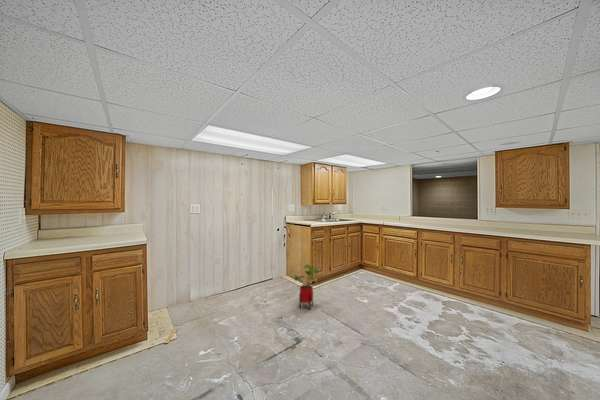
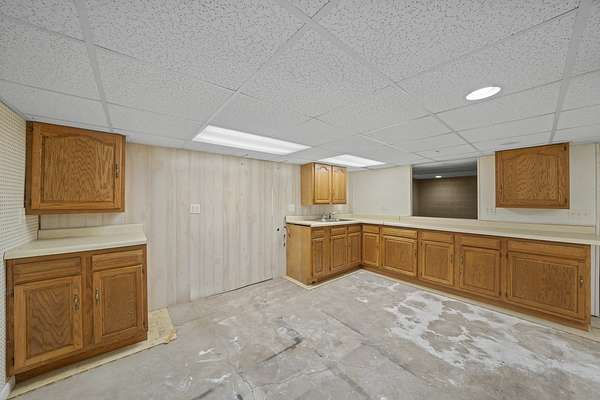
- house plant (306, 285)
